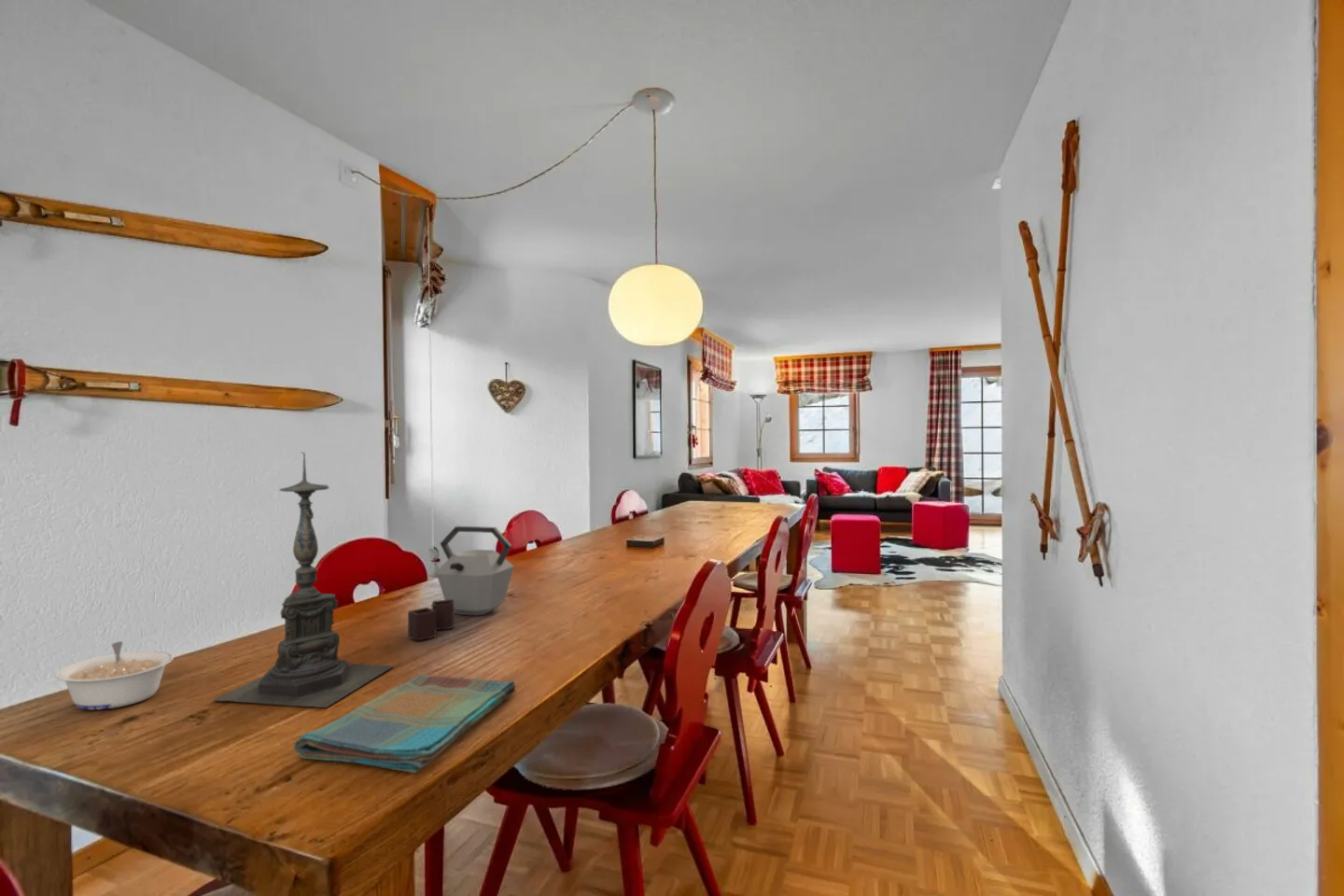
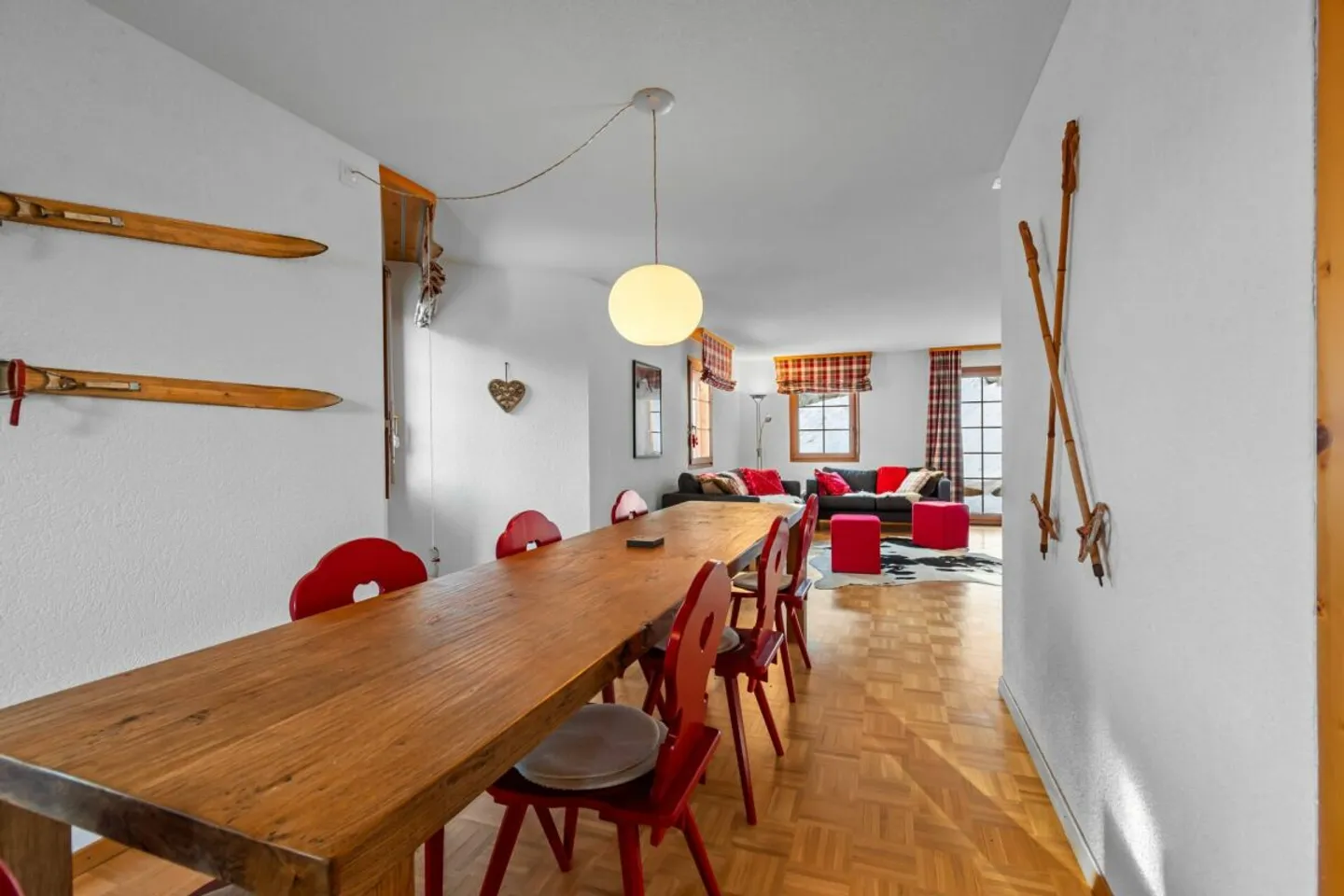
- dish towel (416, 712)
- legume (114, 677)
- candle holder (308, 567)
- kettle (456, 576)
